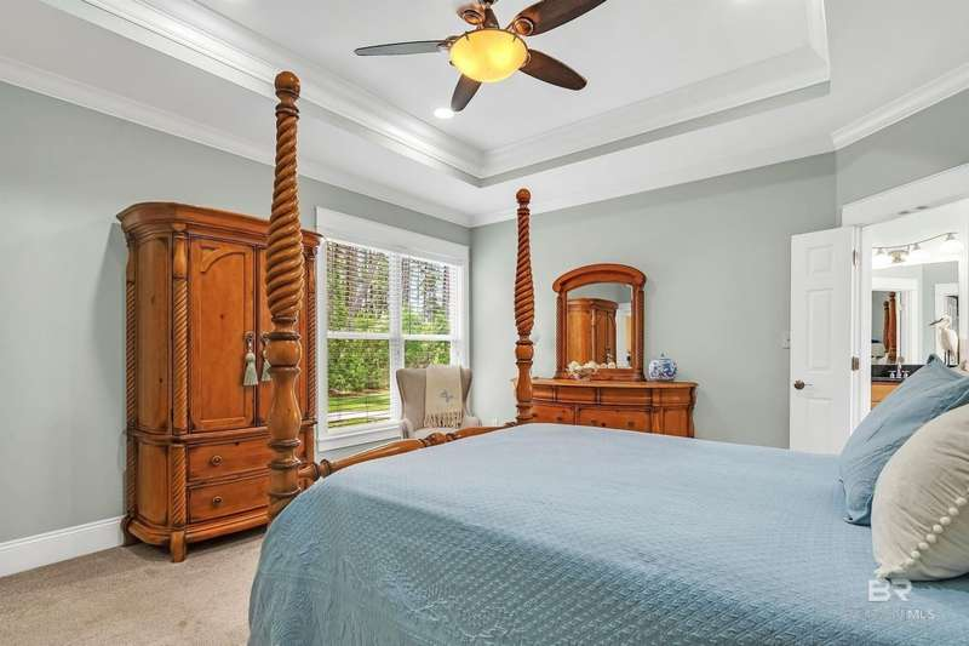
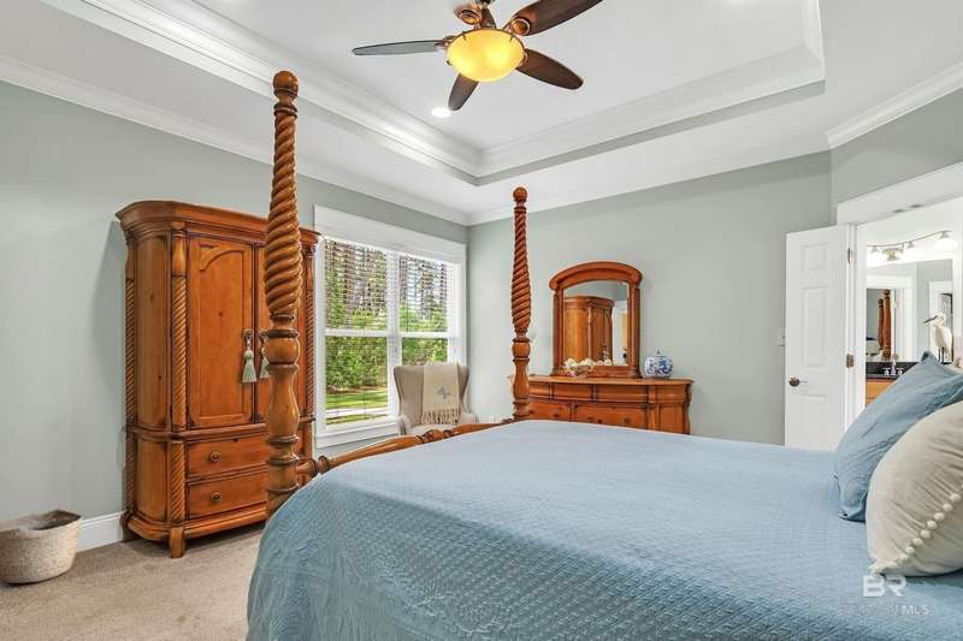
+ basket (37, 544)
